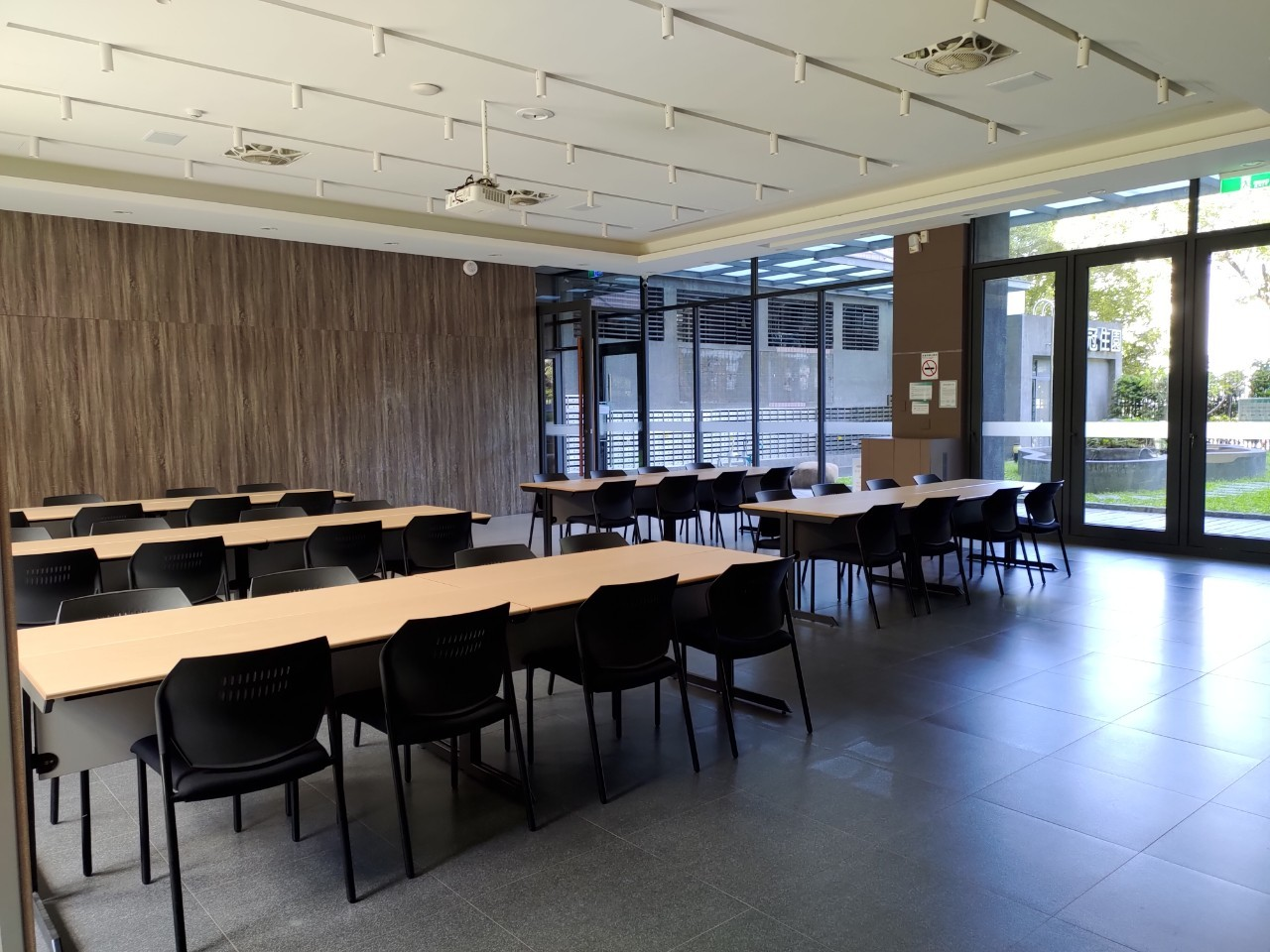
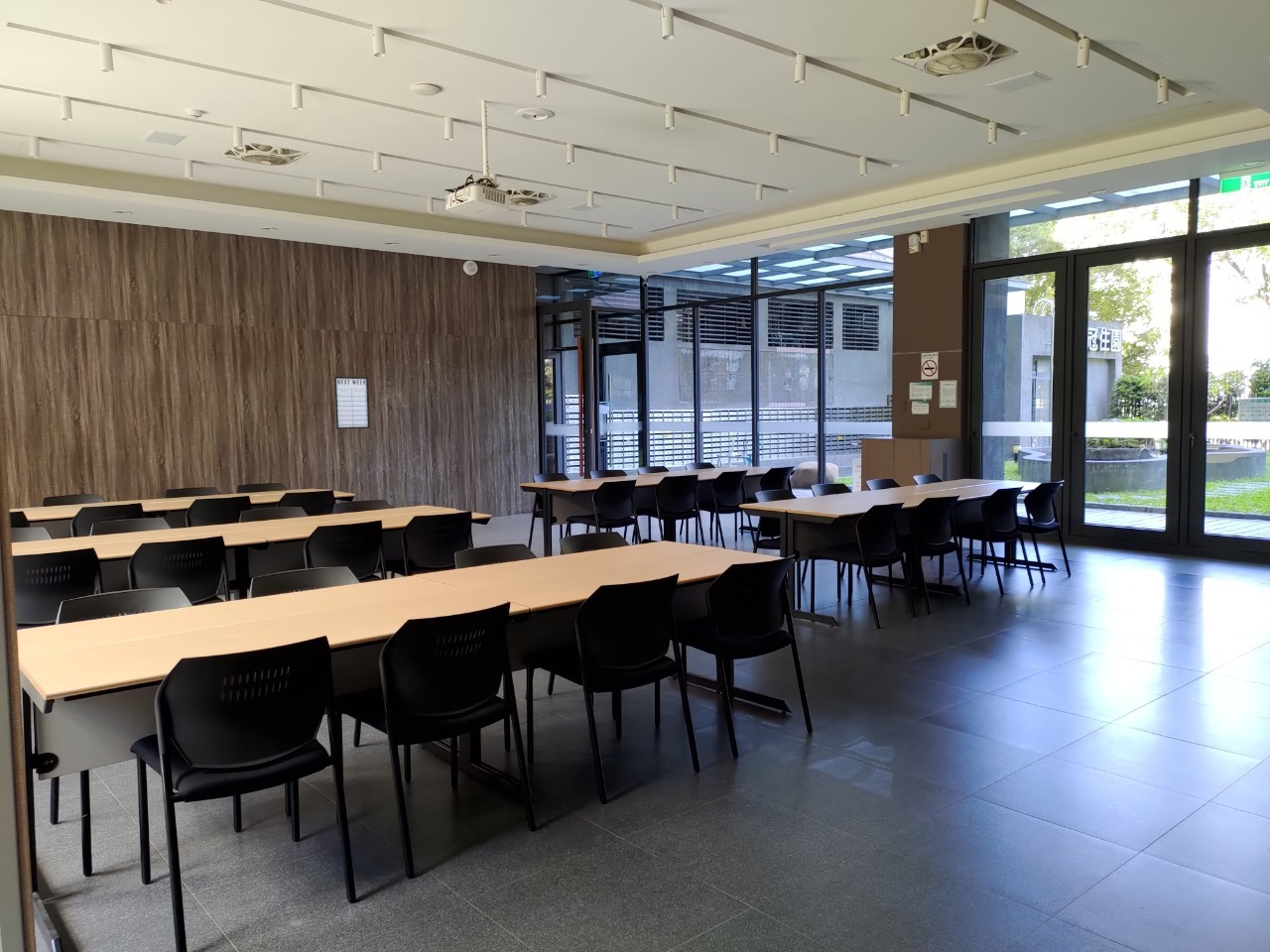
+ writing board (352, 403)
